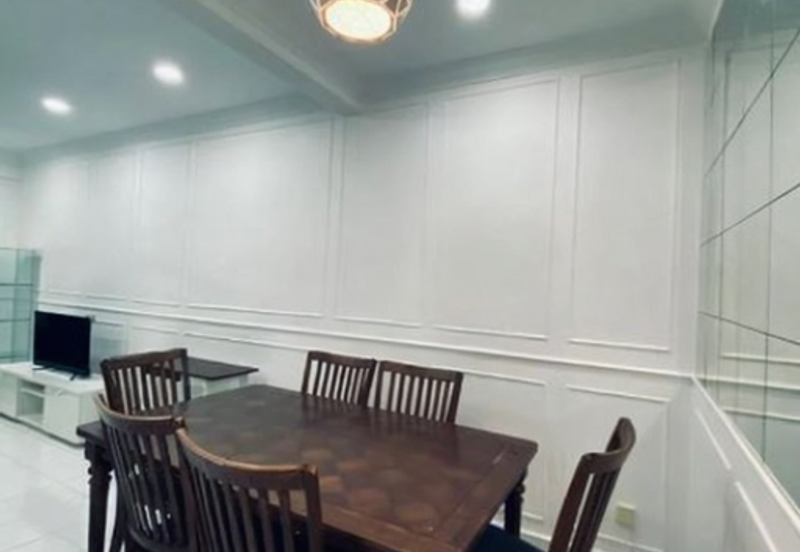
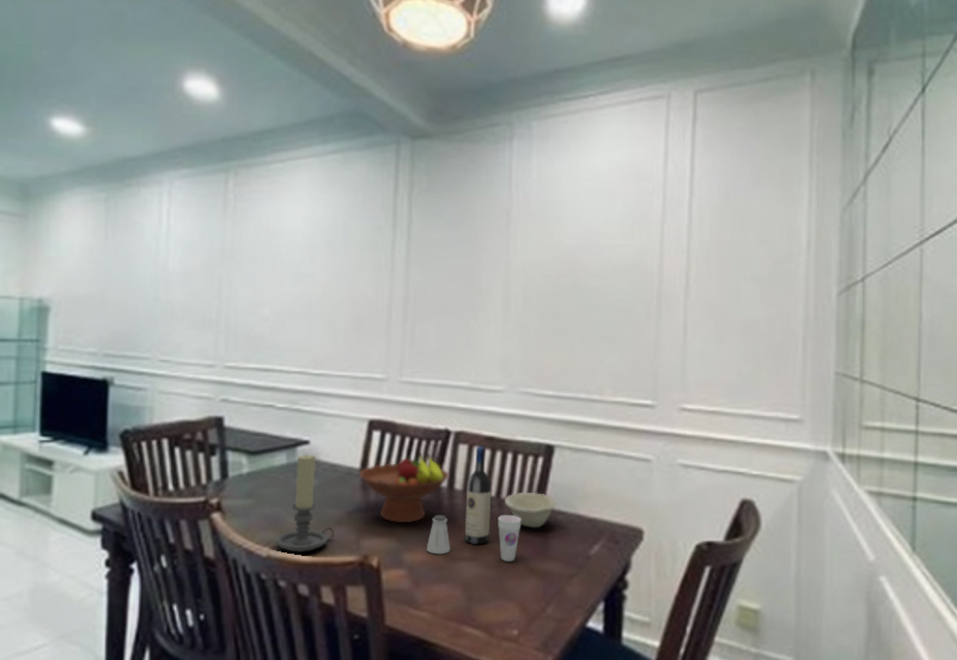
+ bowl (529, 511)
+ saltshaker (439, 532)
+ cup (508, 538)
+ fruit bowl (403, 487)
+ candle holder (309, 499)
+ wine bottle (478, 493)
